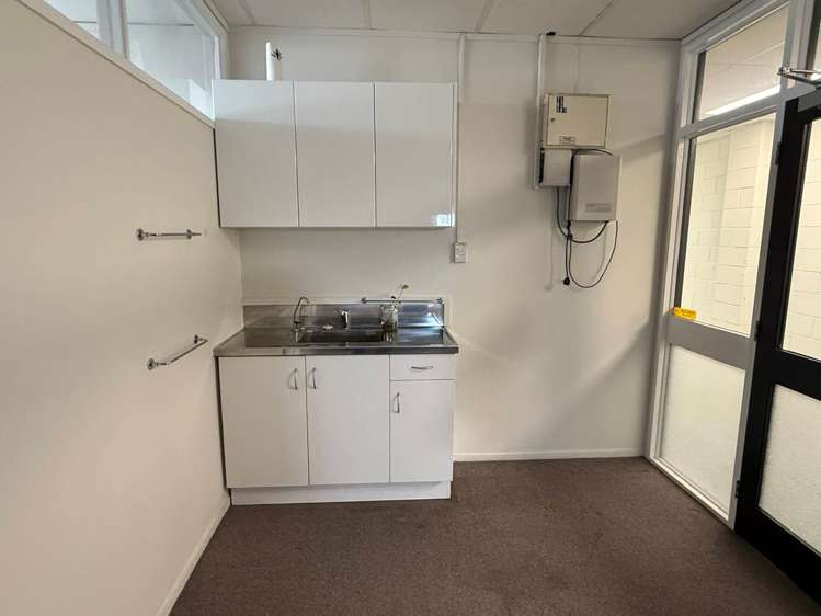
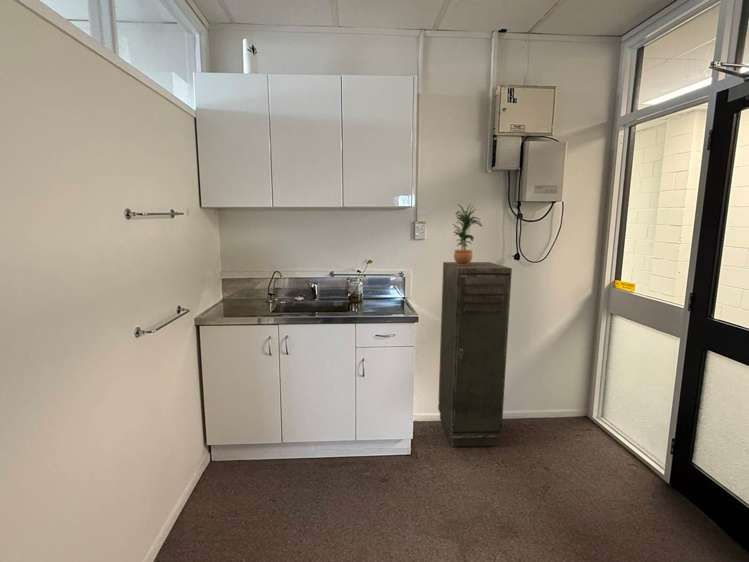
+ potted plant (466, 234)
+ storage cabinet (471, 351)
